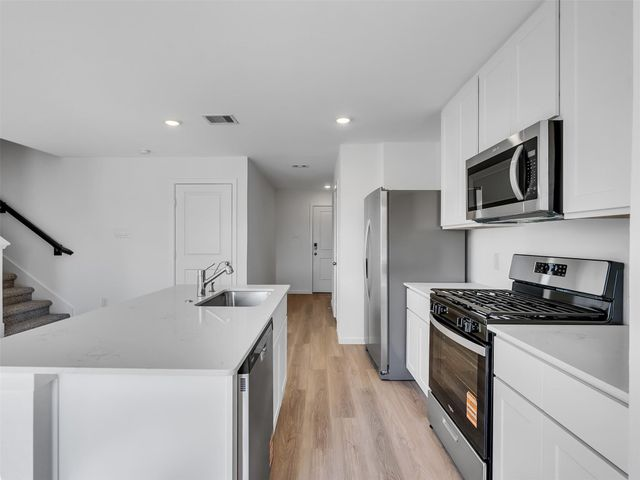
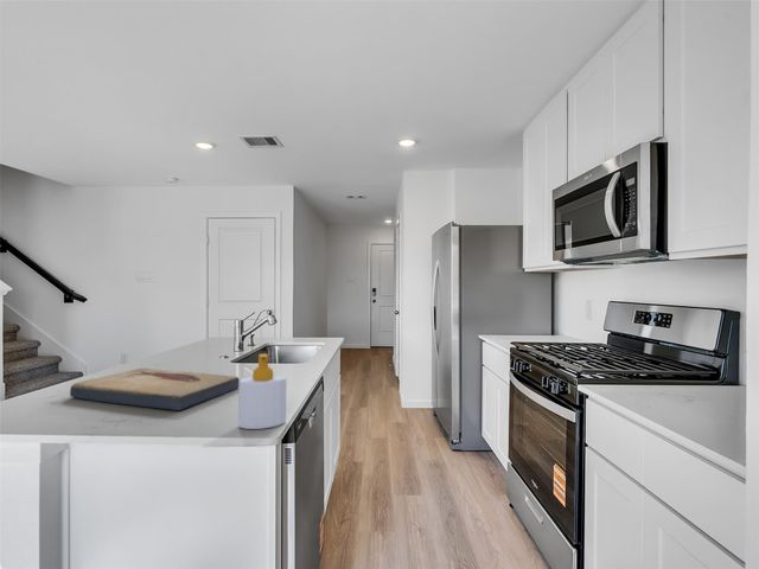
+ fish fossil (158, 385)
+ soap bottle (262, 389)
